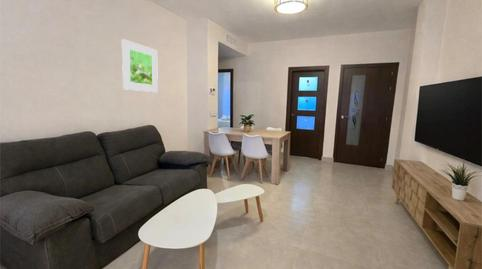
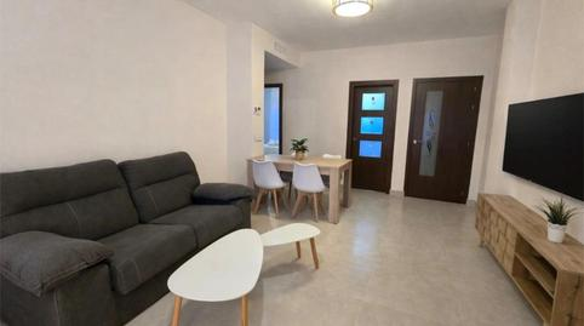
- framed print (141, 68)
